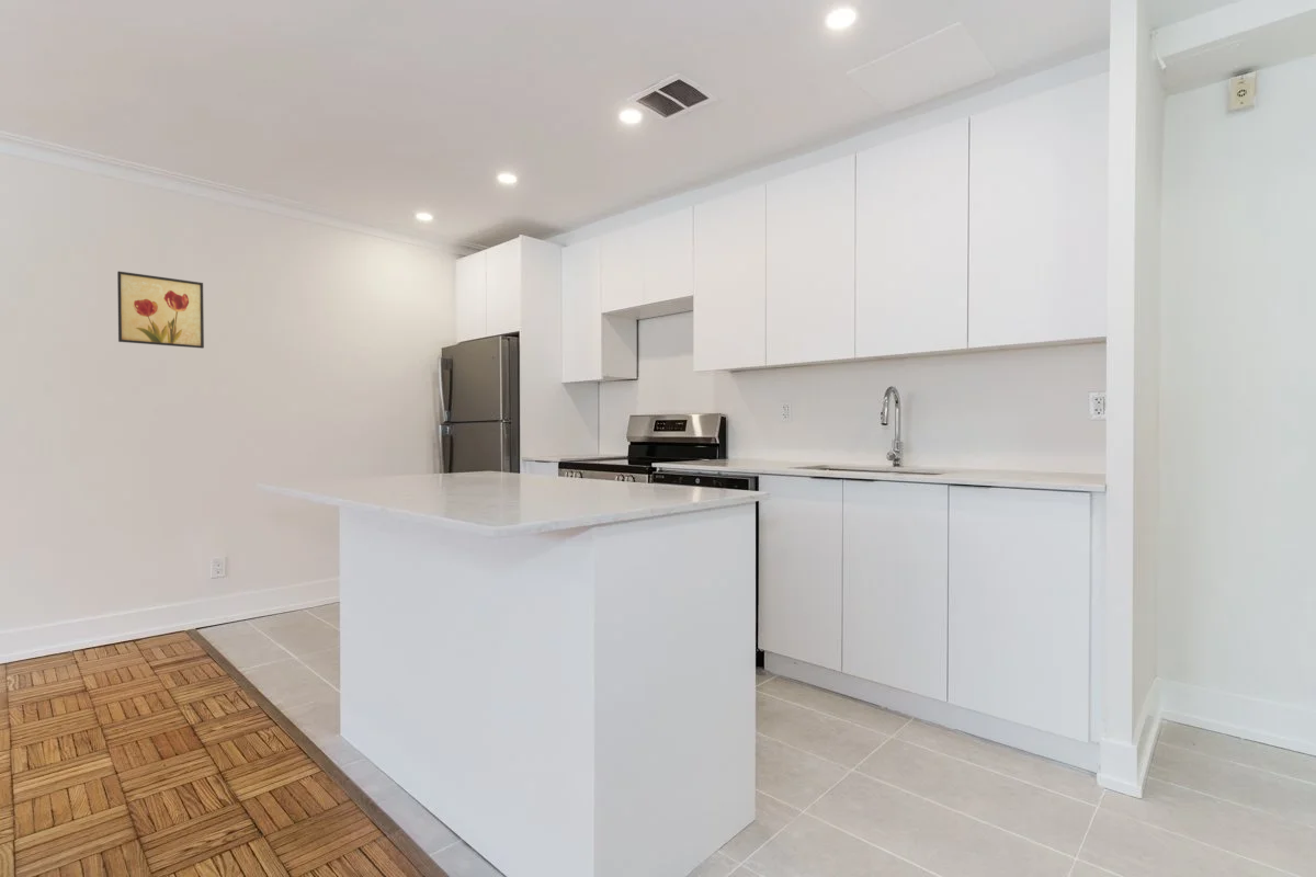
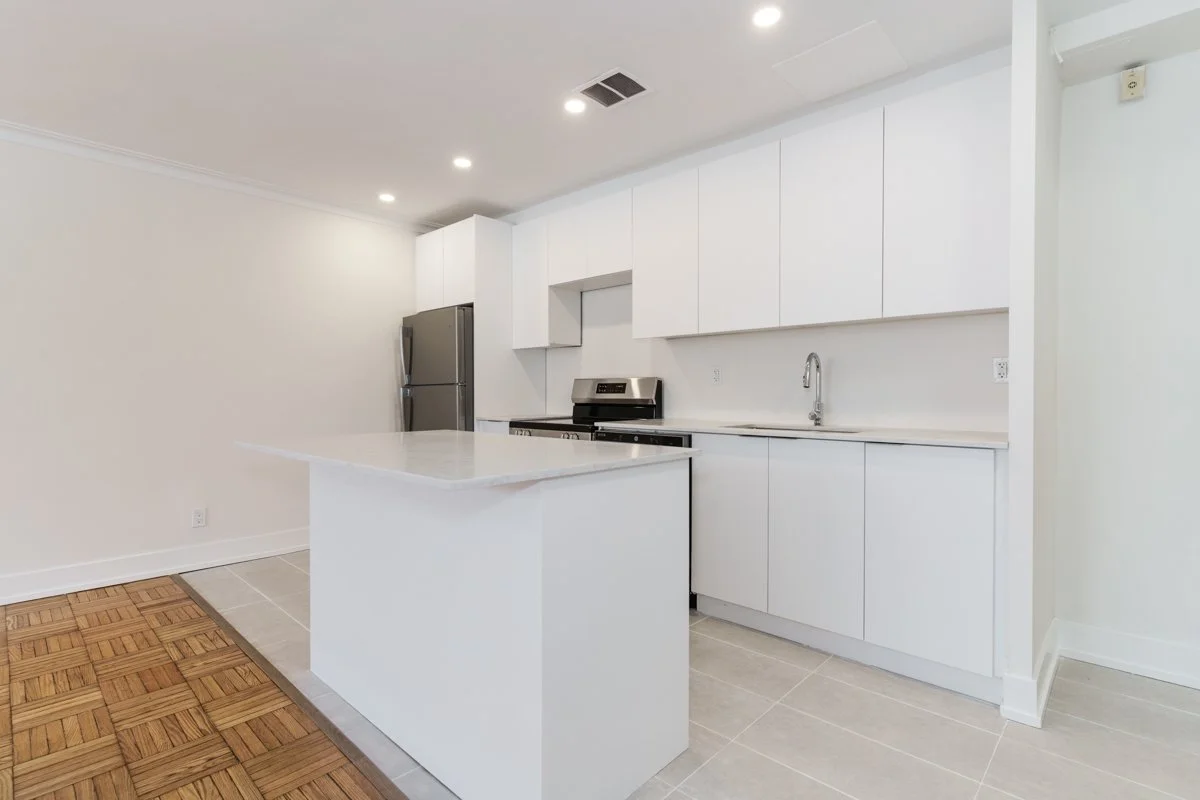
- wall art (161, 311)
